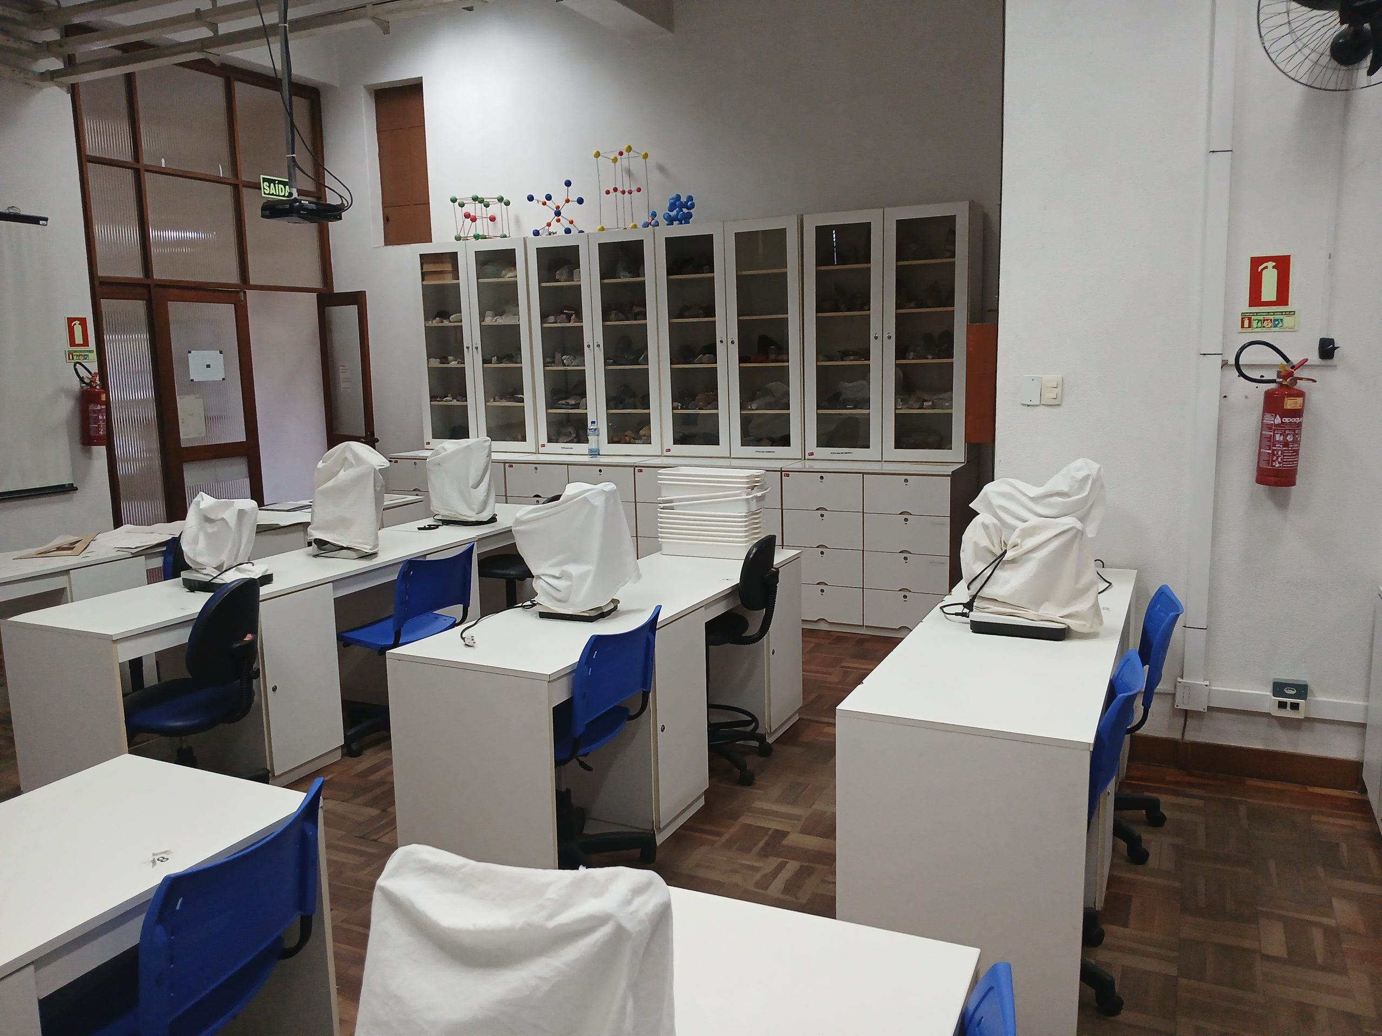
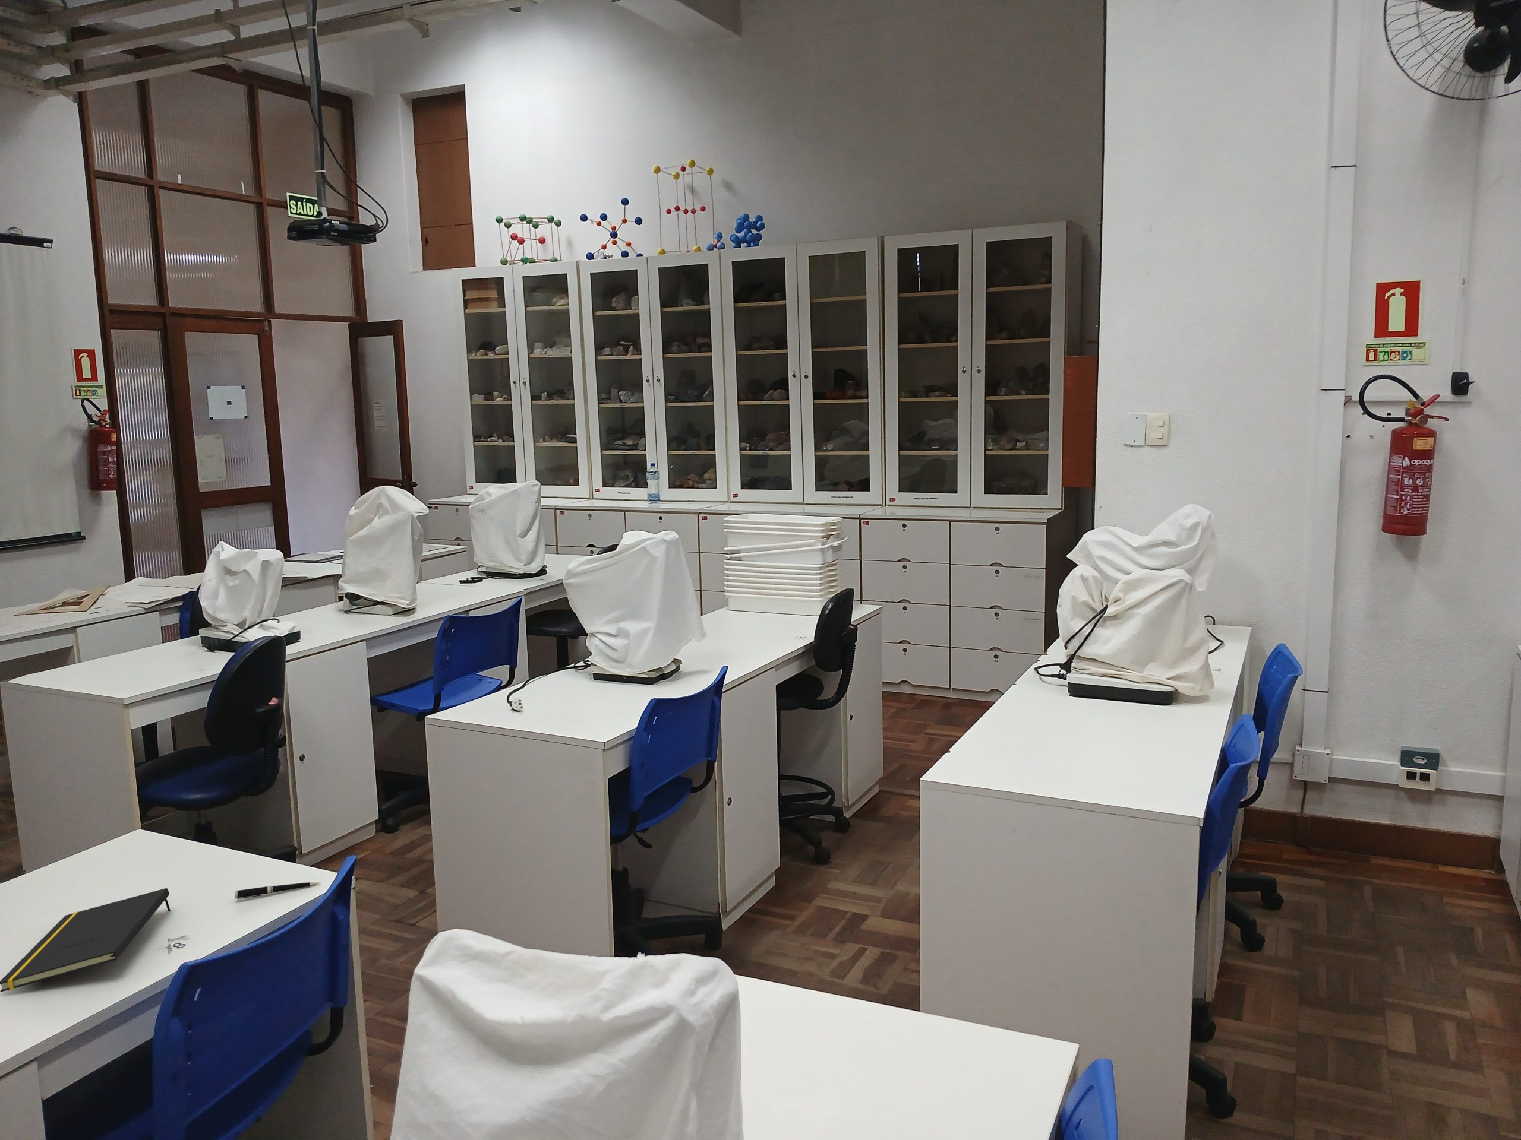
+ notepad (89, 936)
+ pen (278, 887)
